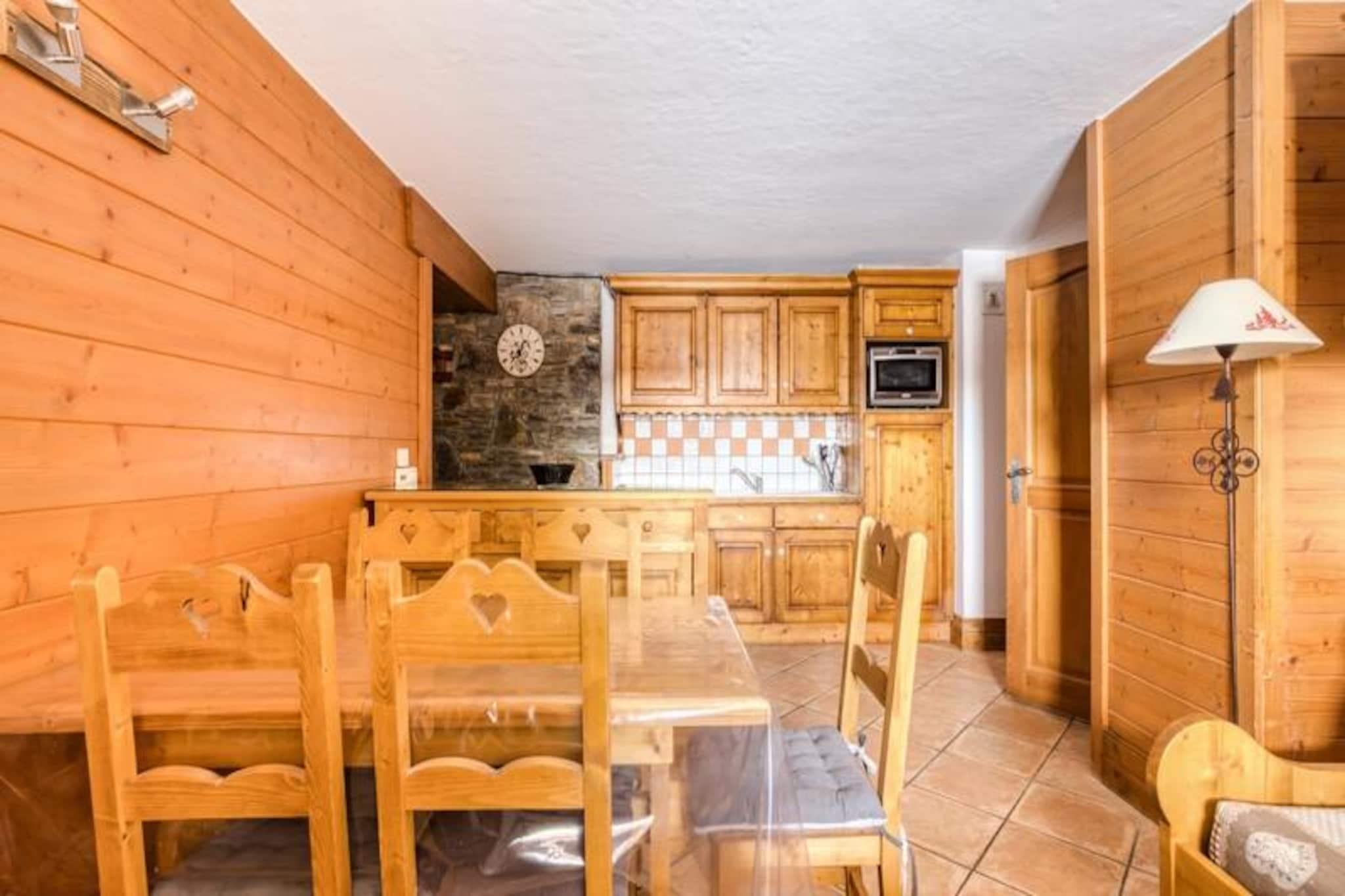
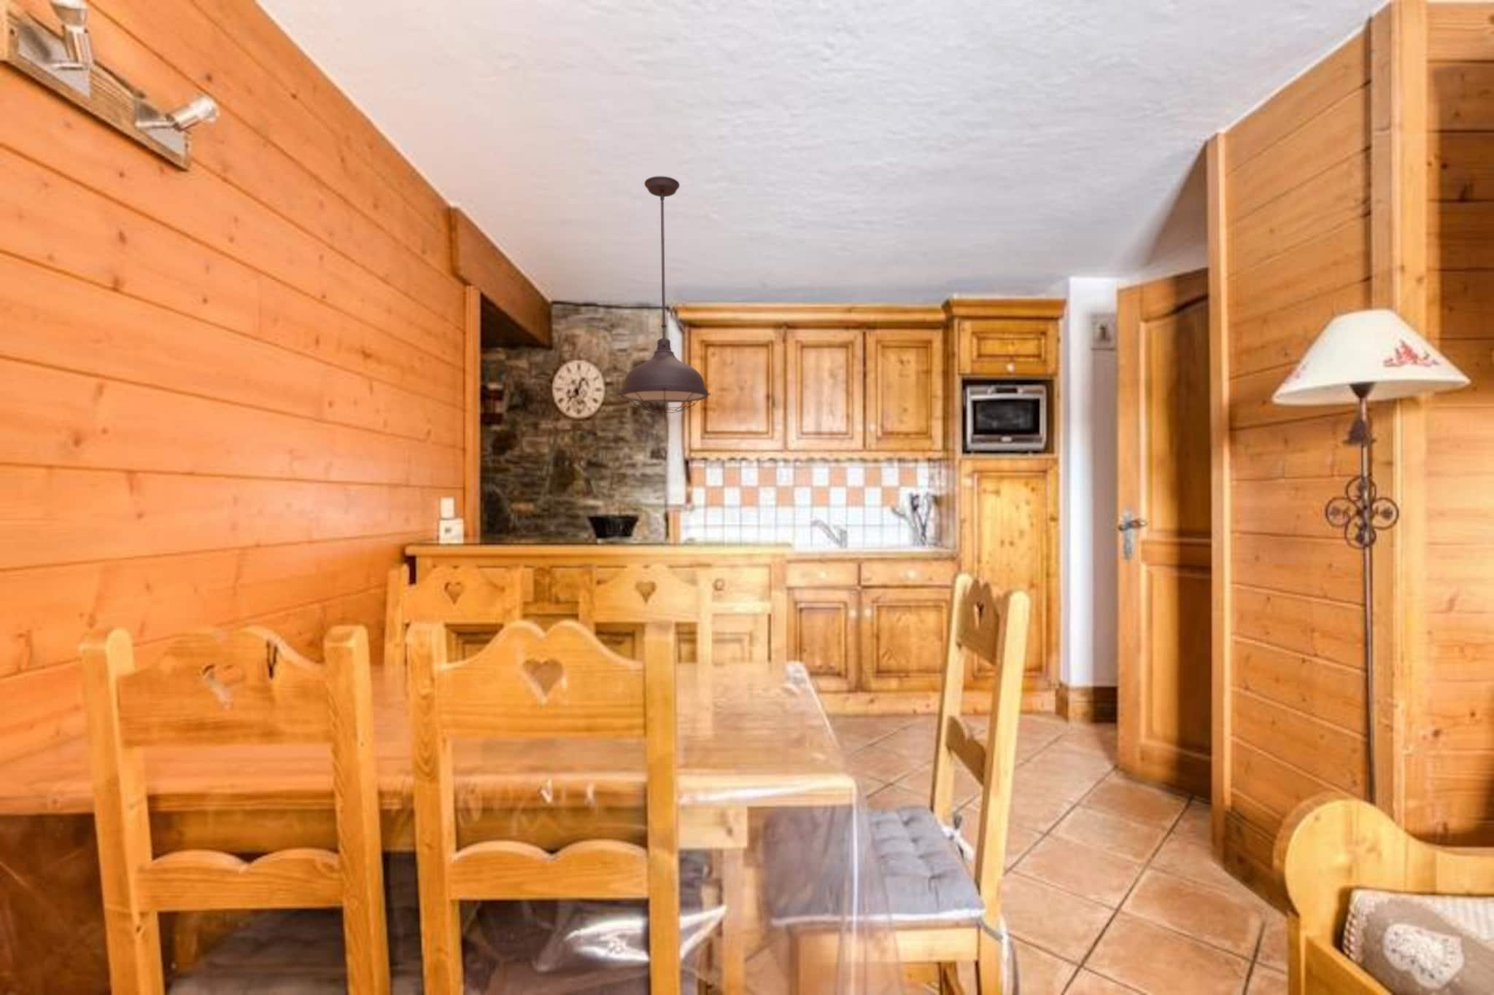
+ light fixture (663, 298)
